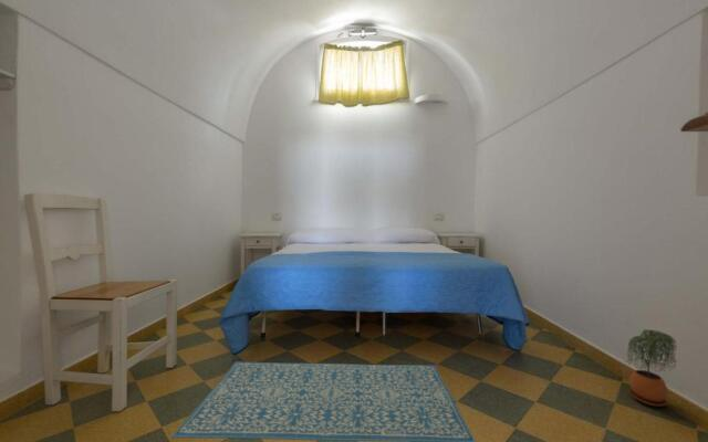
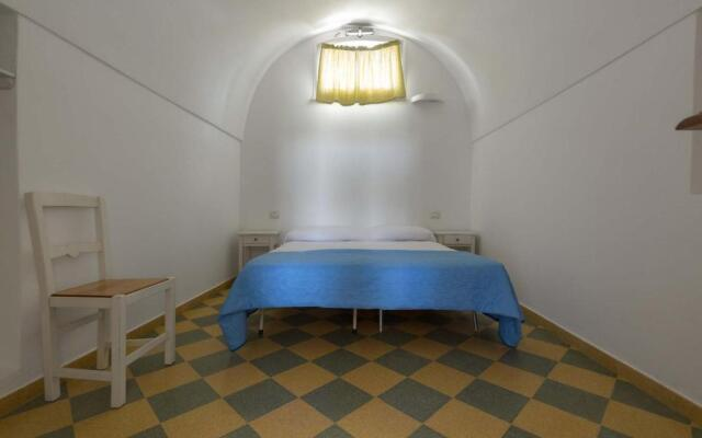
- potted plant (648, 365)
- rug (330, 393)
